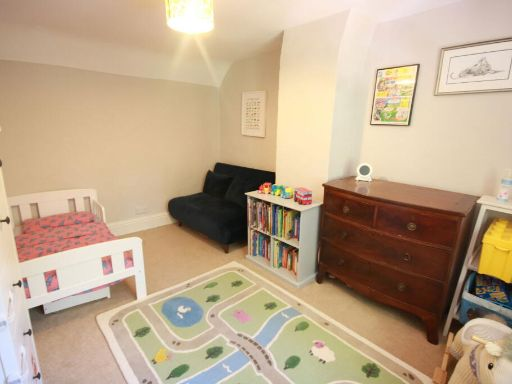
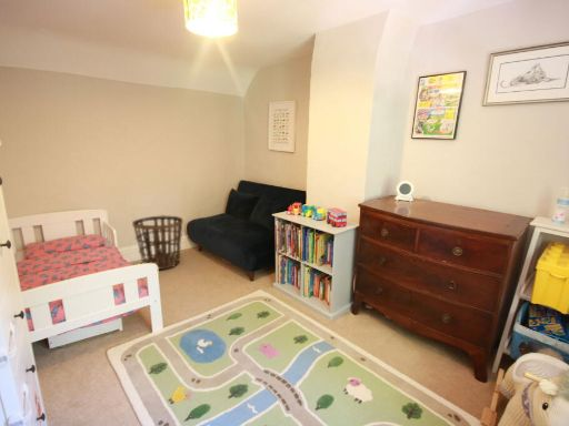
+ basket (159, 242)
